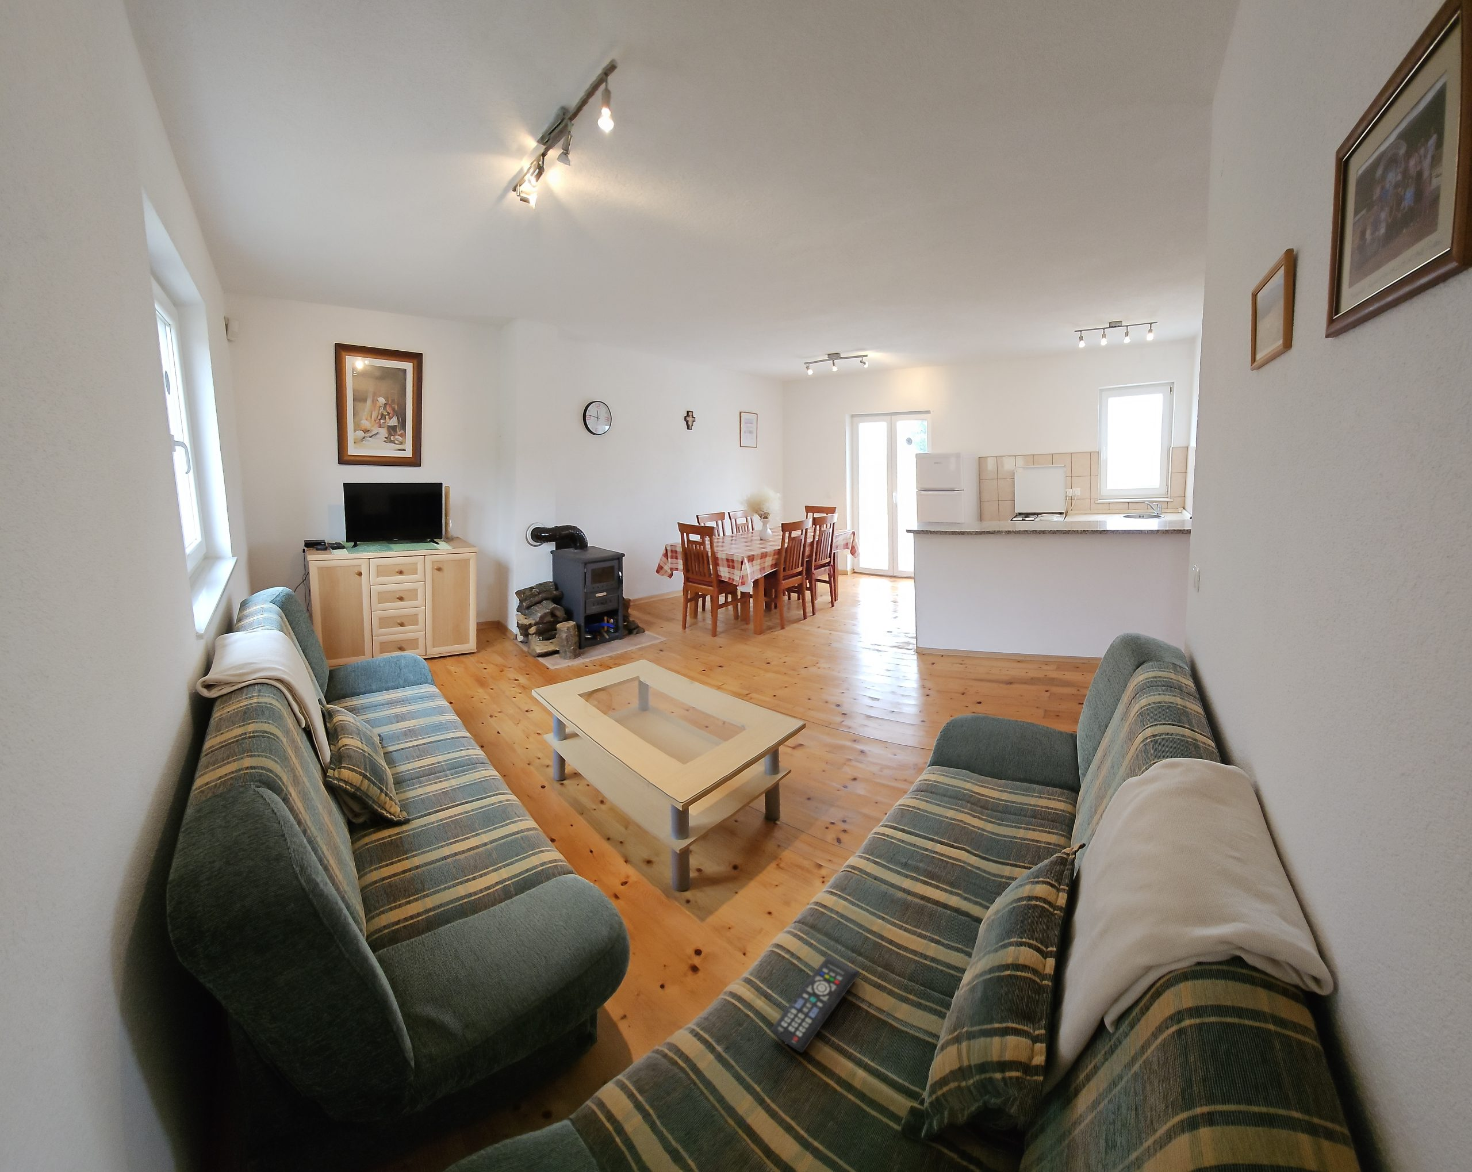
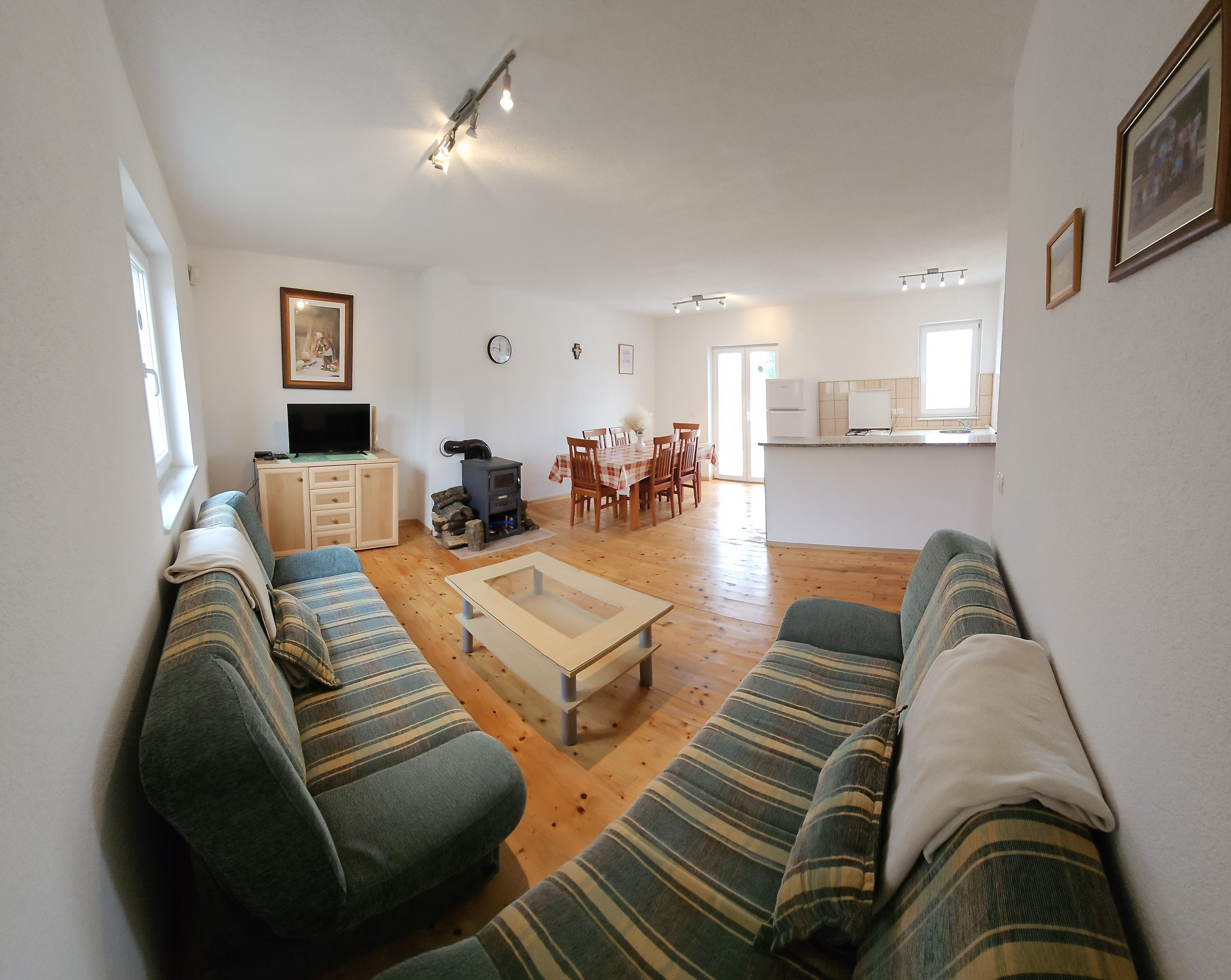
- remote control (818, 999)
